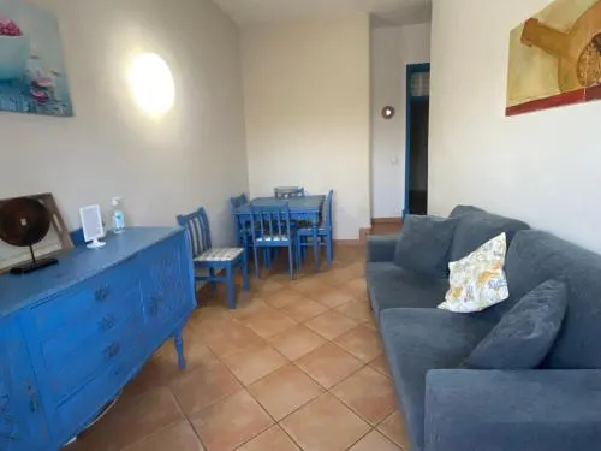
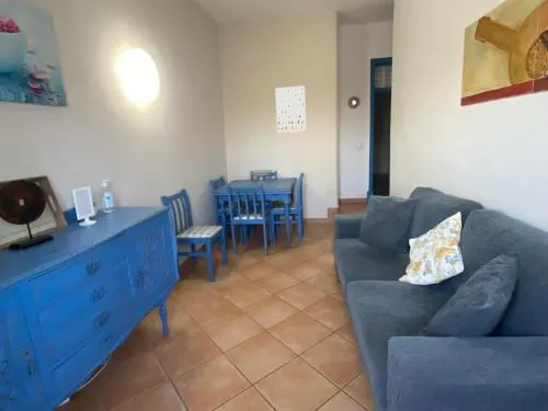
+ wall art (290, 110)
